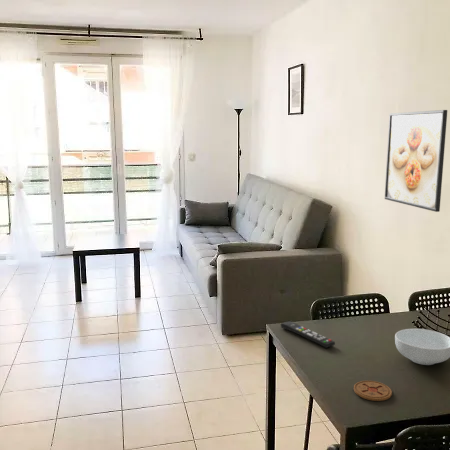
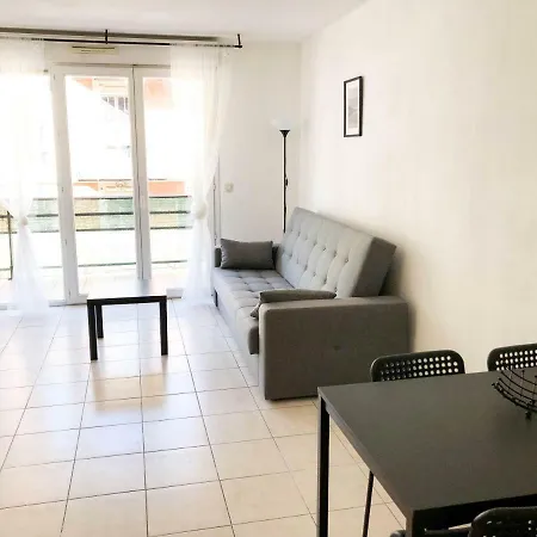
- coaster (372, 390)
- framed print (412, 159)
- remote control (306, 333)
- cereal bowl (423, 348)
